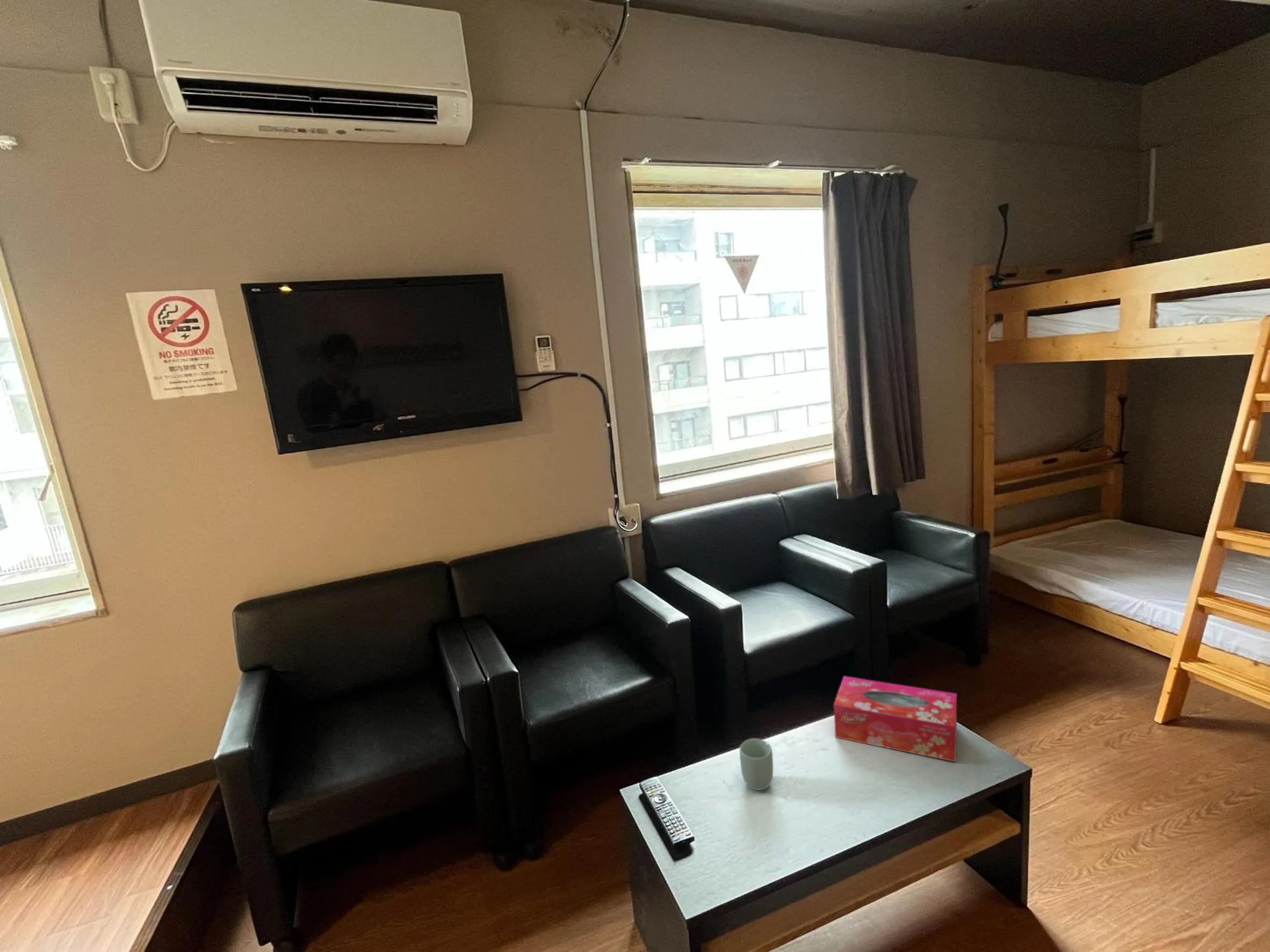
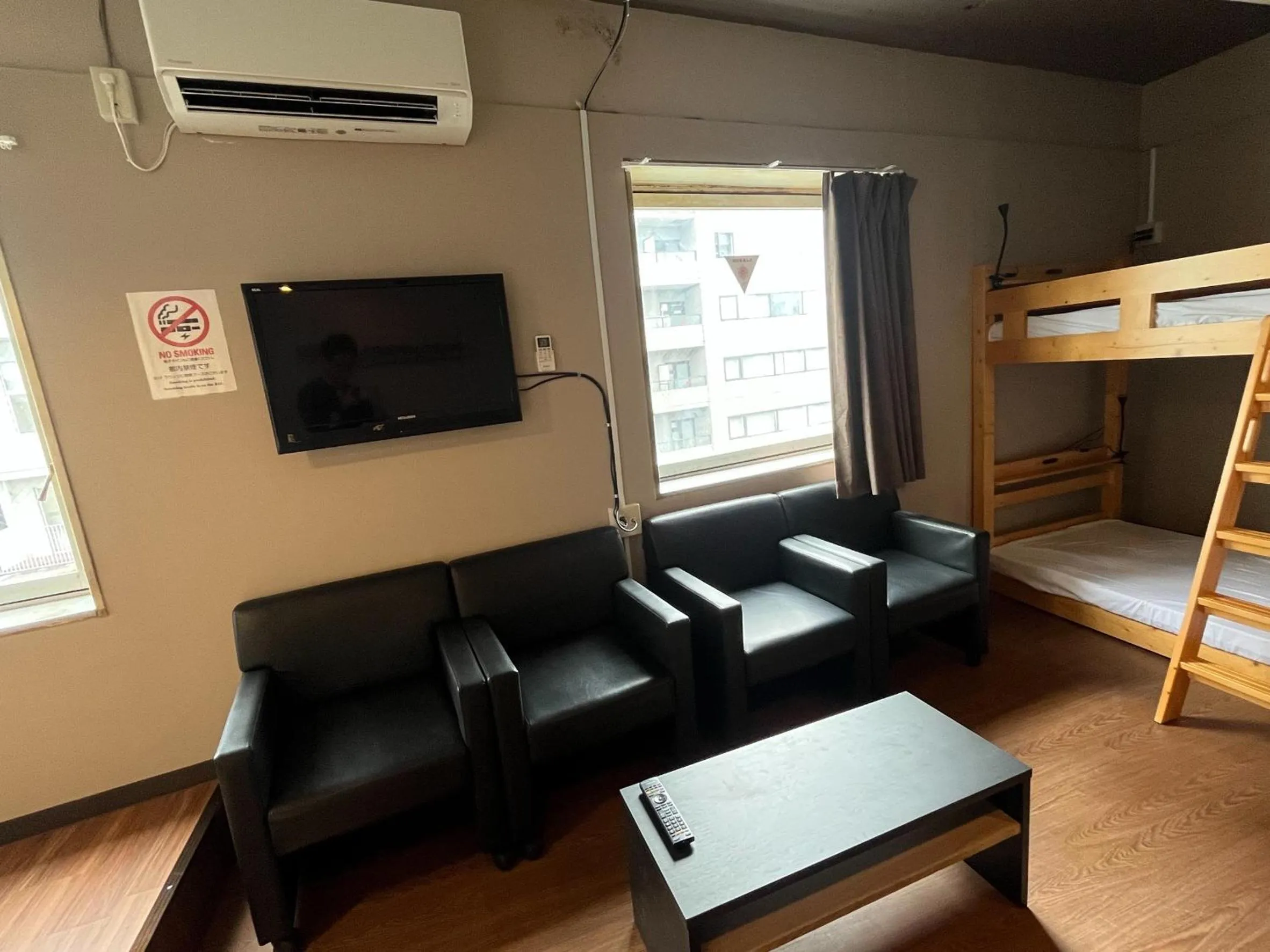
- cup (756, 766)
- tissue box (895, 716)
